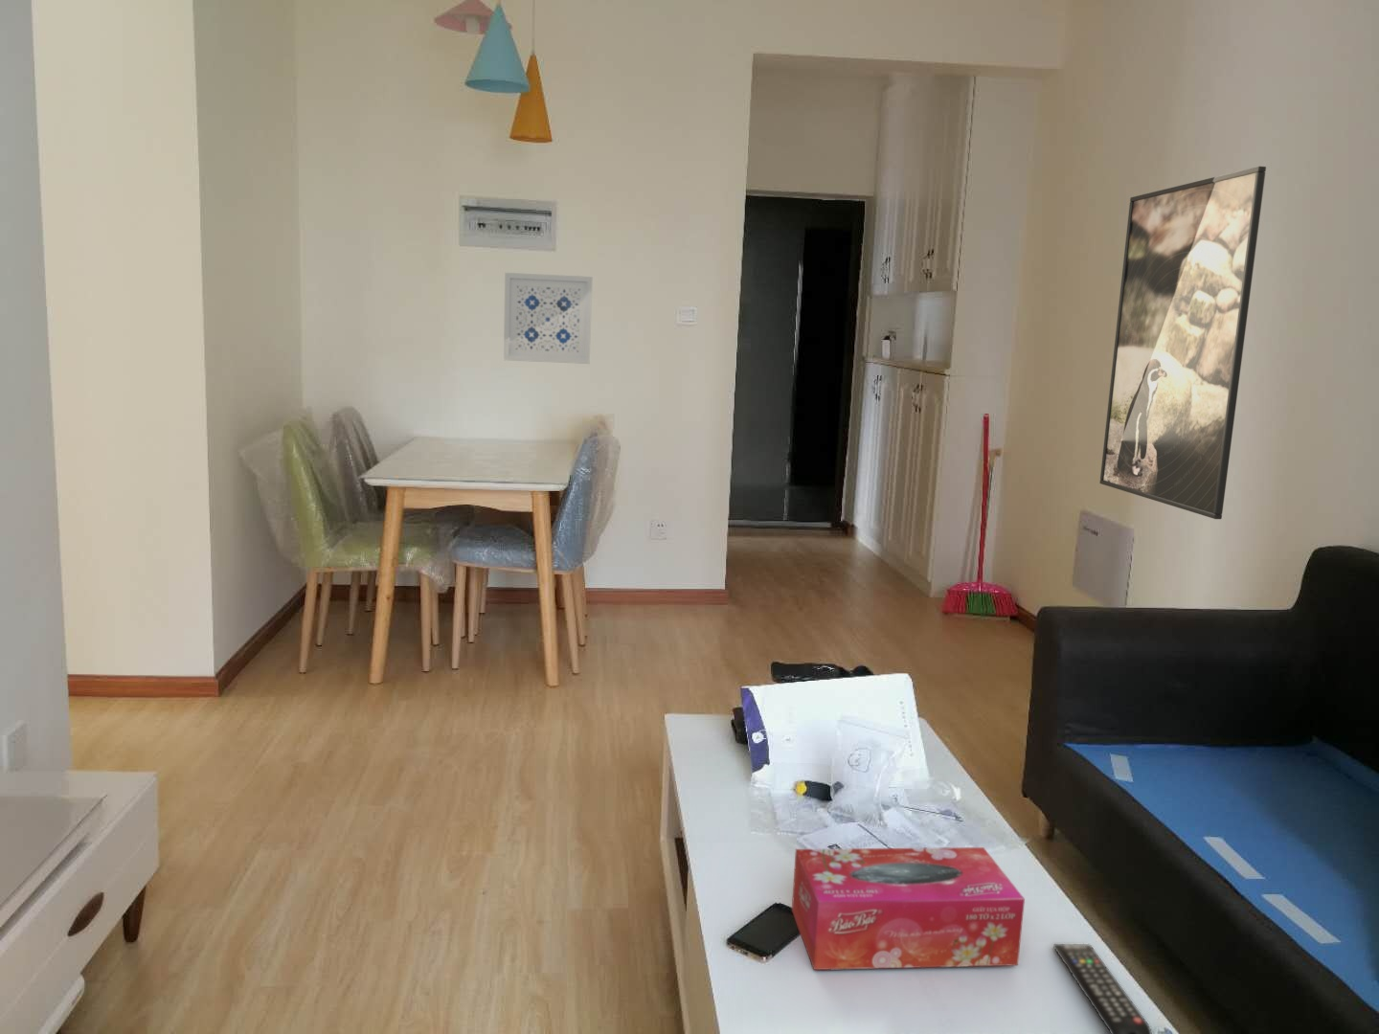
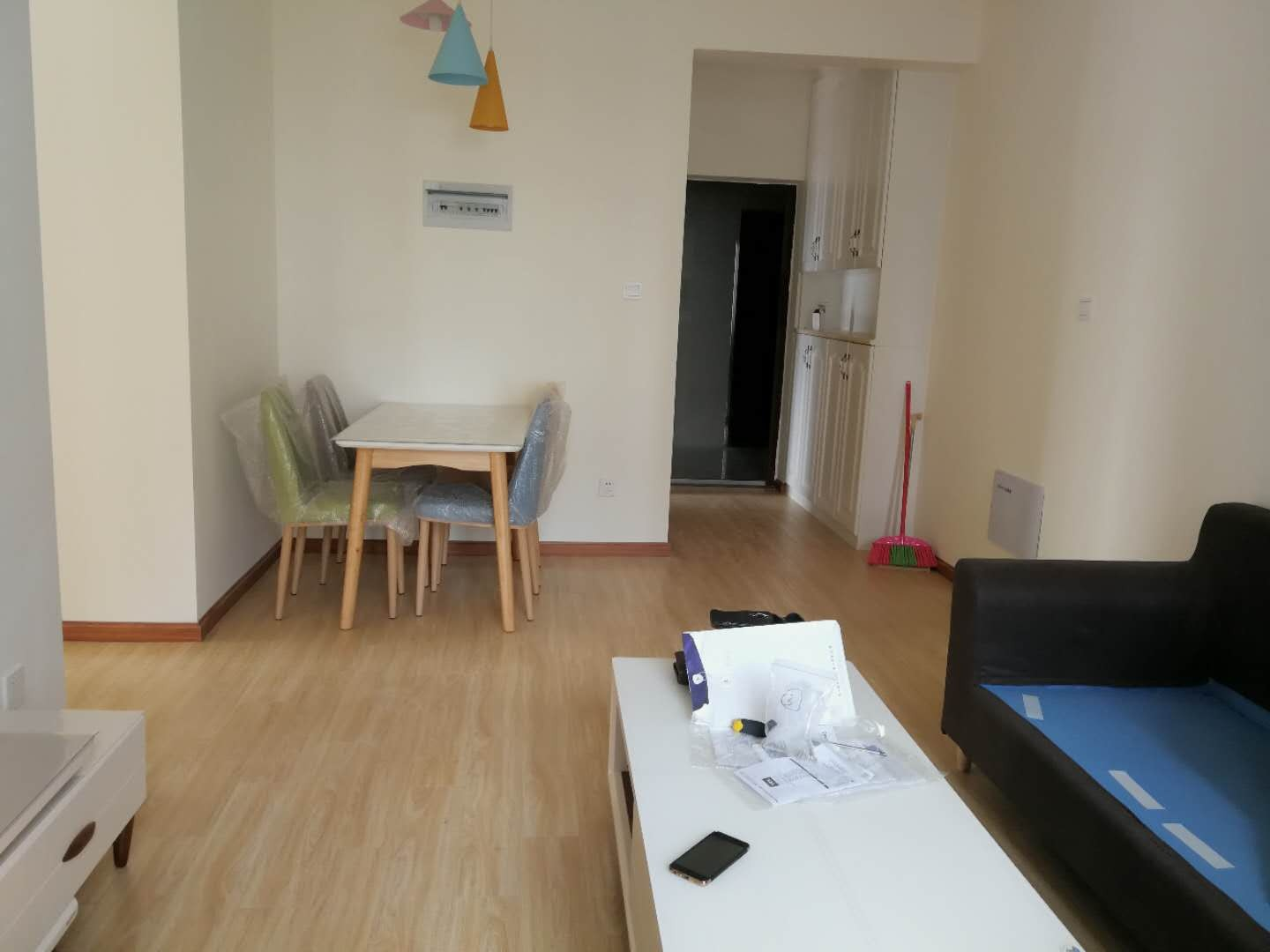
- remote control (1099, 989)
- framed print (1173, 344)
- tissue box (903, 905)
- wall art (547, 318)
